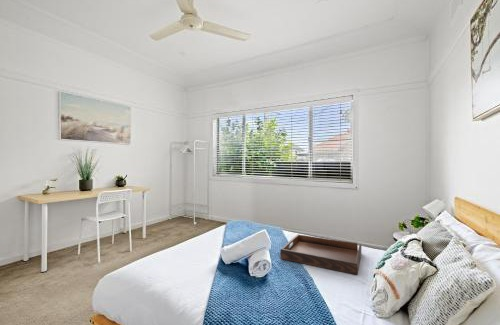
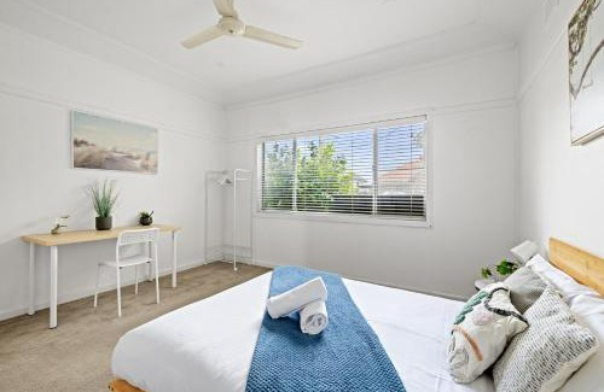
- serving tray (322, 251)
